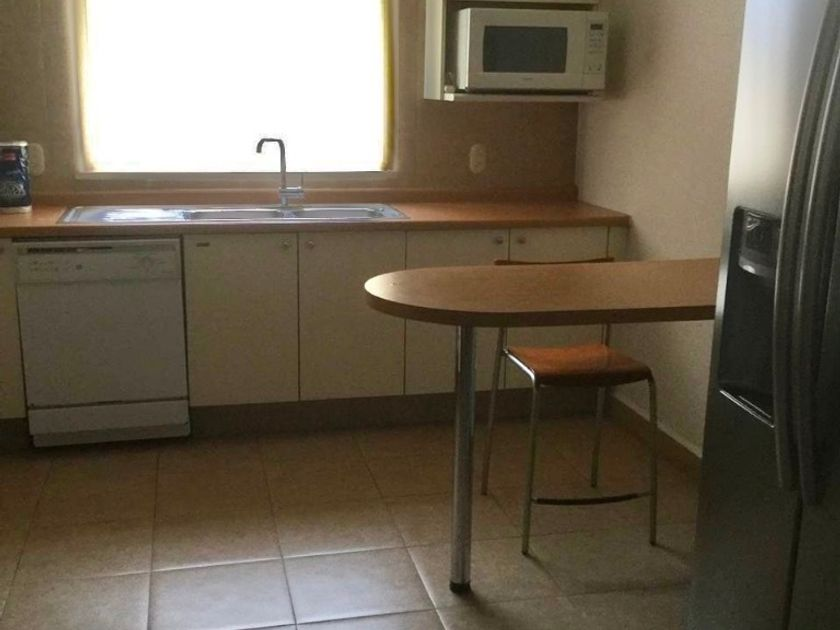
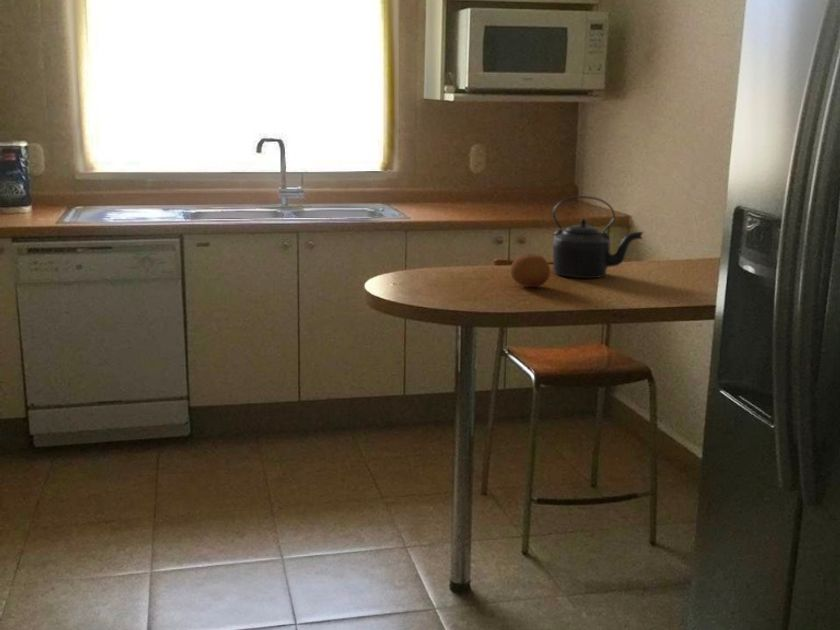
+ fruit (530, 270)
+ kettle (596, 236)
